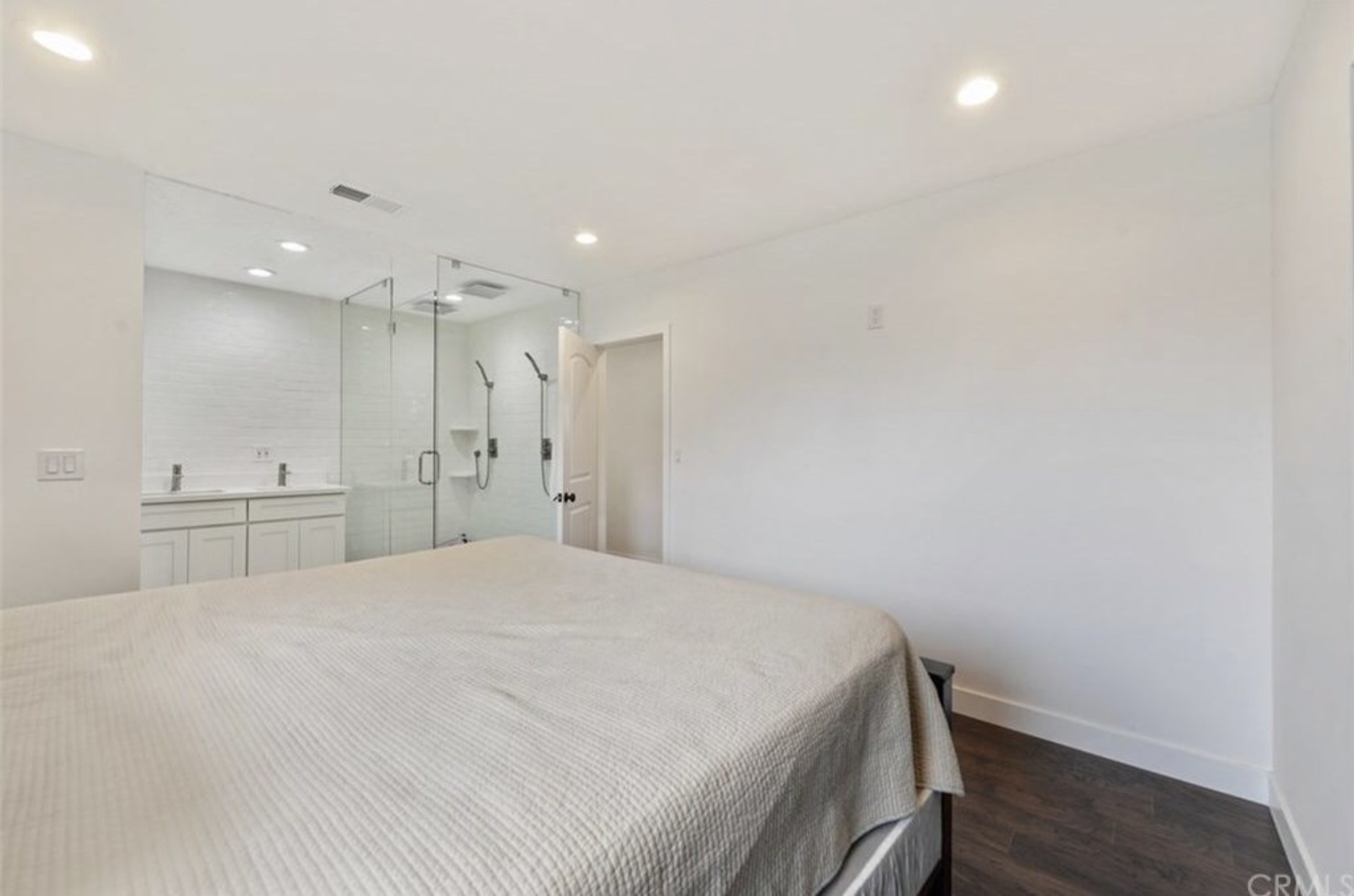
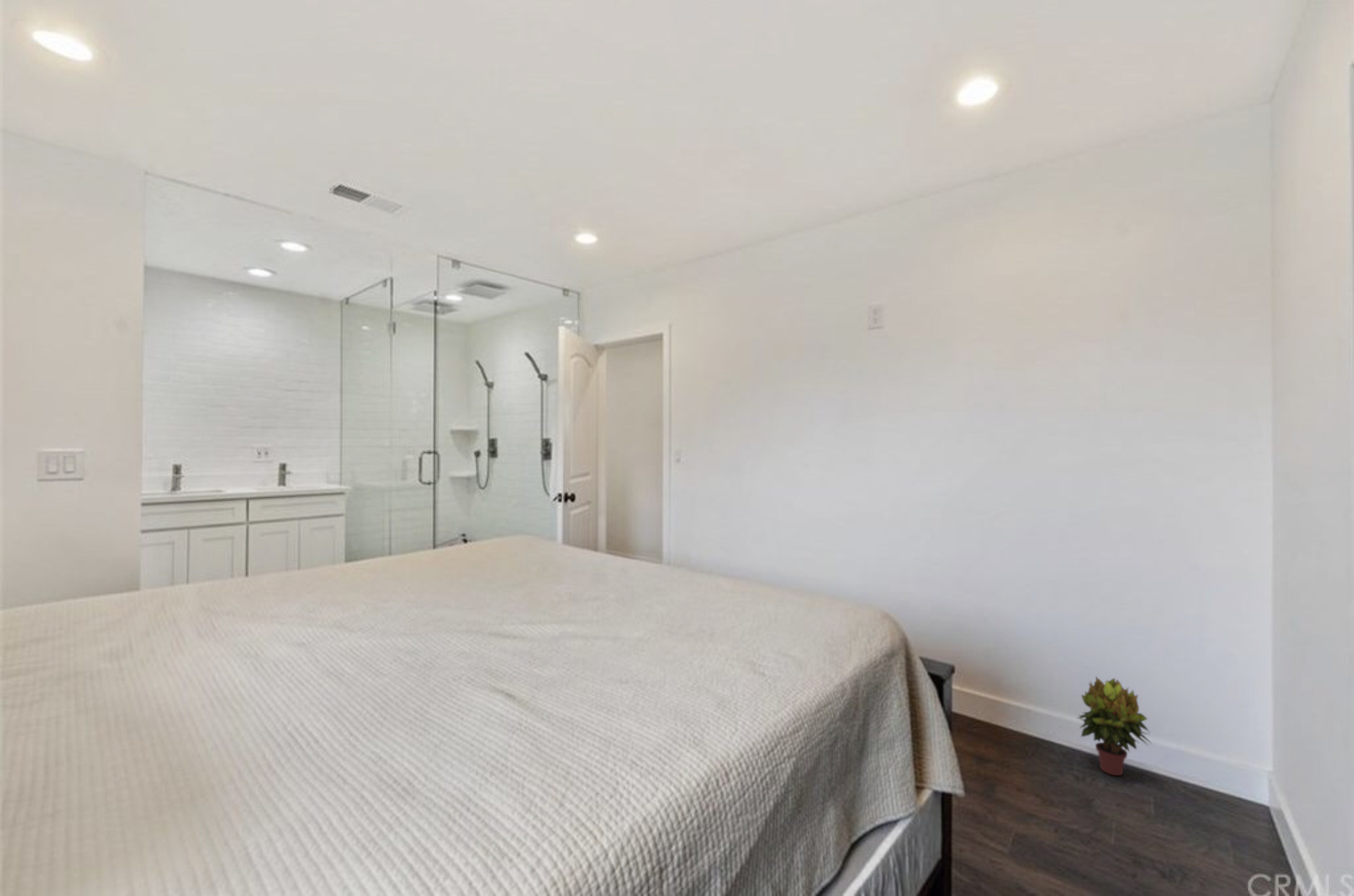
+ potted plant (1113, 726)
